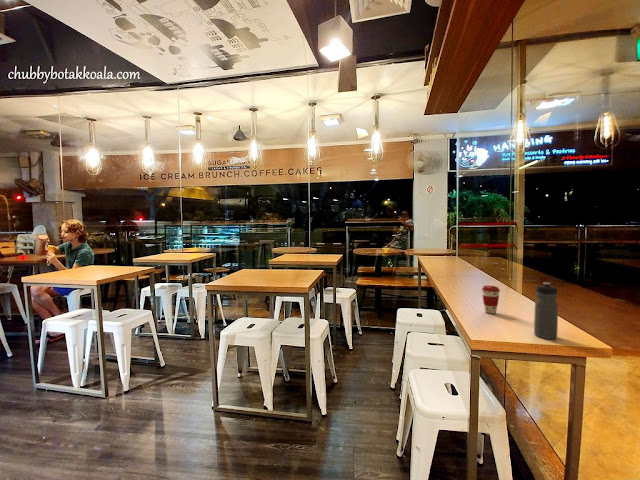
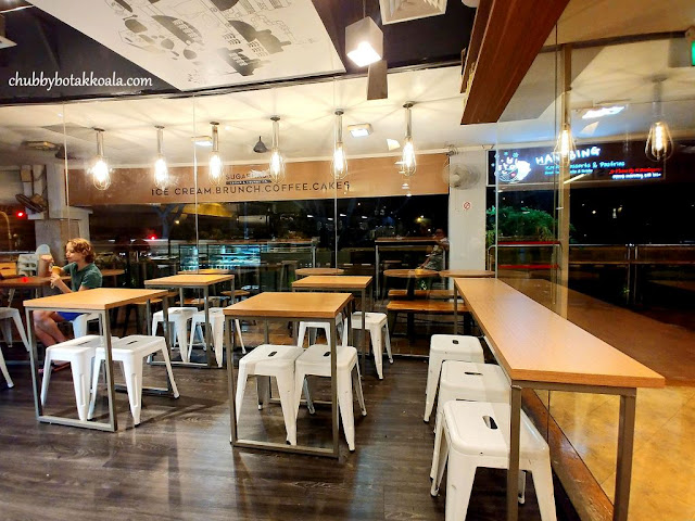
- coffee cup (490, 299)
- water bottle (546, 309)
